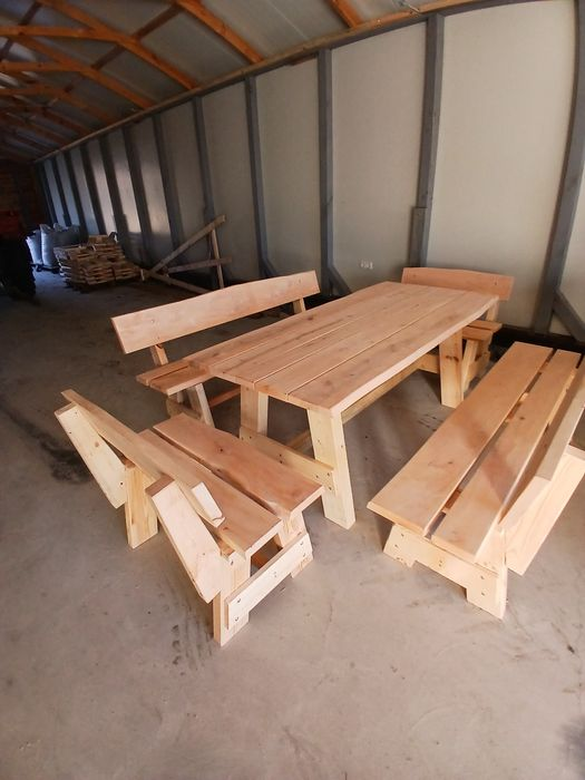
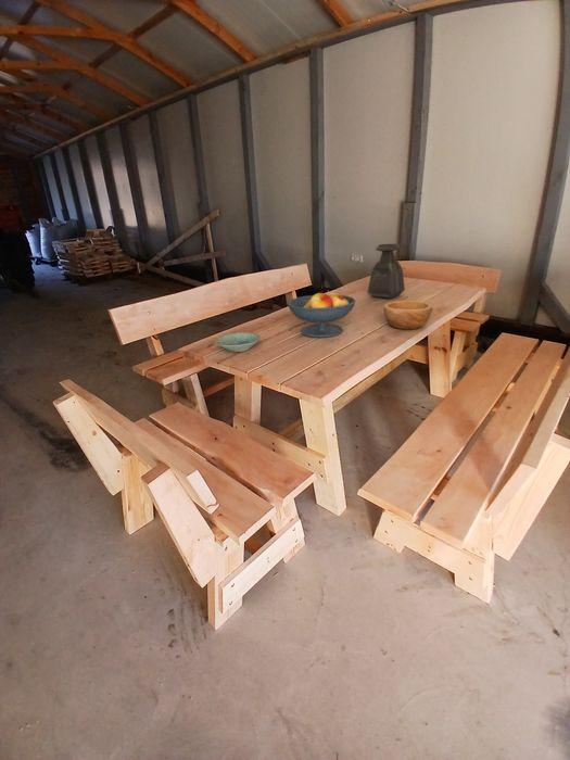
+ bowl (407, 315)
+ bowl (238, 343)
+ bottle (387, 270)
+ fruit bowl (321, 311)
